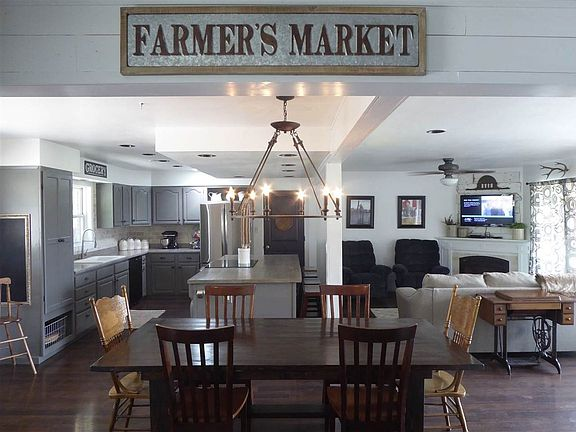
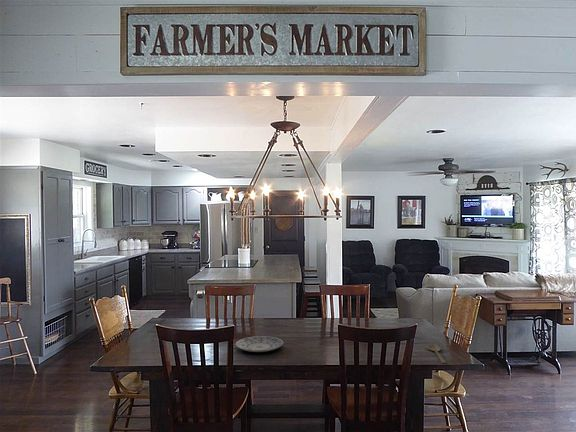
+ wooden spoon (437, 352)
+ plate (259, 345)
